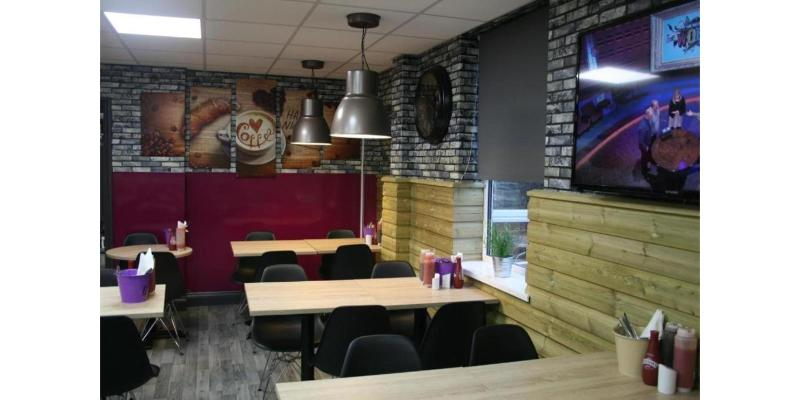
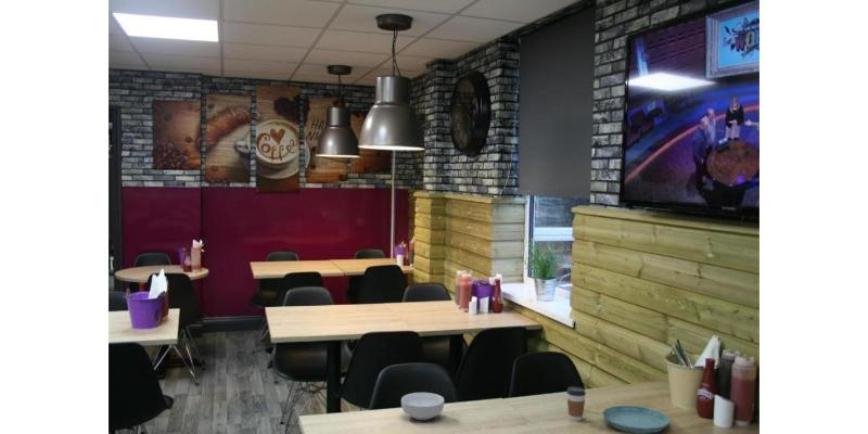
+ saucer (635, 420)
+ coffee cup (575, 404)
+ cereal bowl (422, 407)
